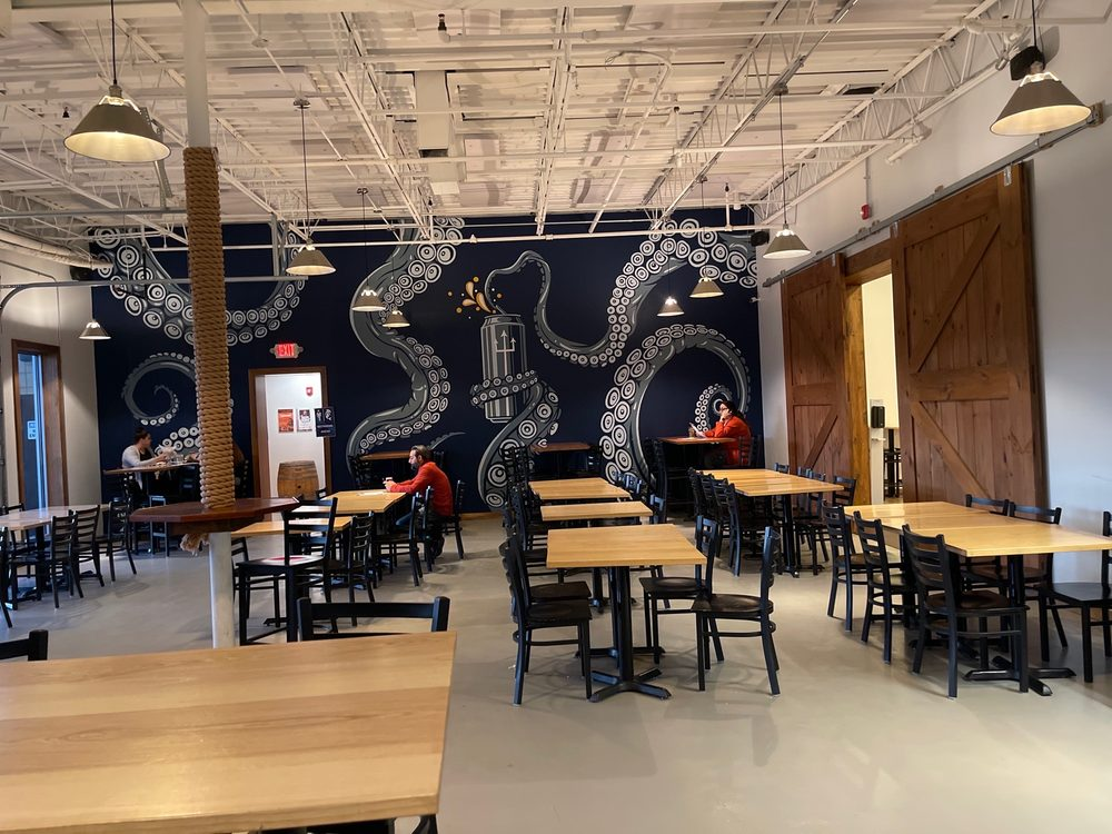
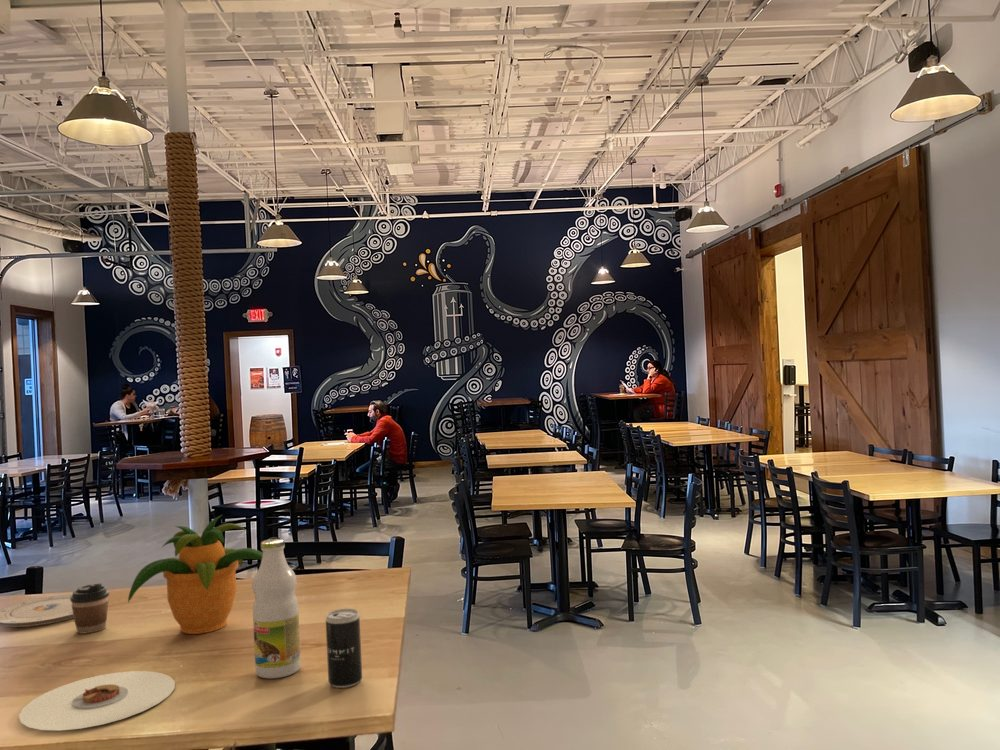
+ plate (48, 609)
+ coffee cup (90, 606)
+ bottle (275, 605)
+ beverage can (343, 647)
+ plate (100, 693)
+ potted plant (209, 572)
